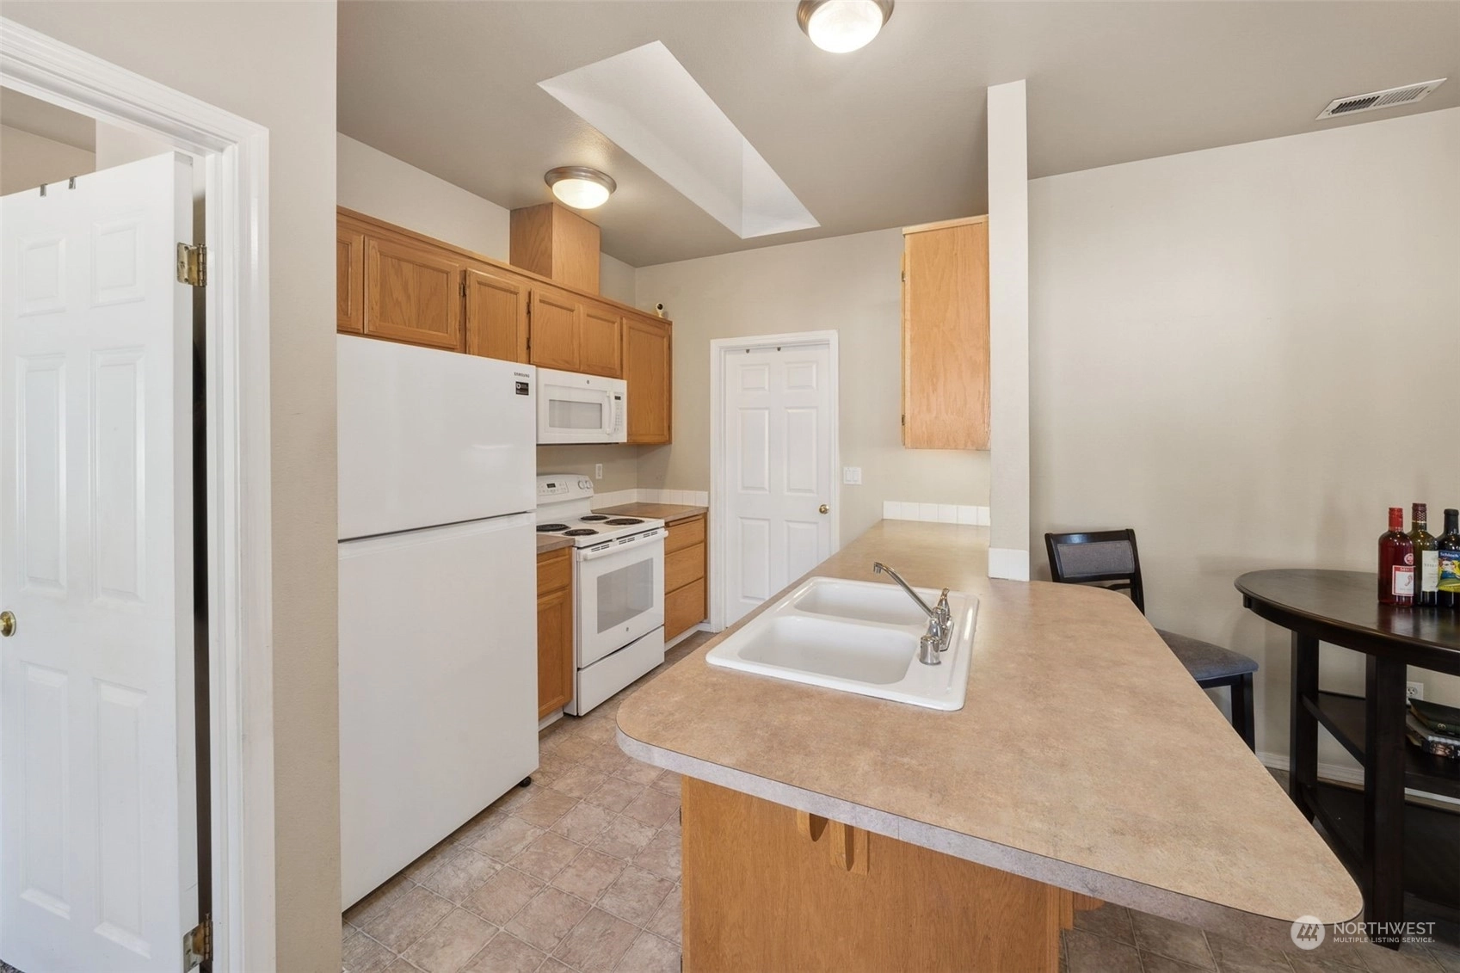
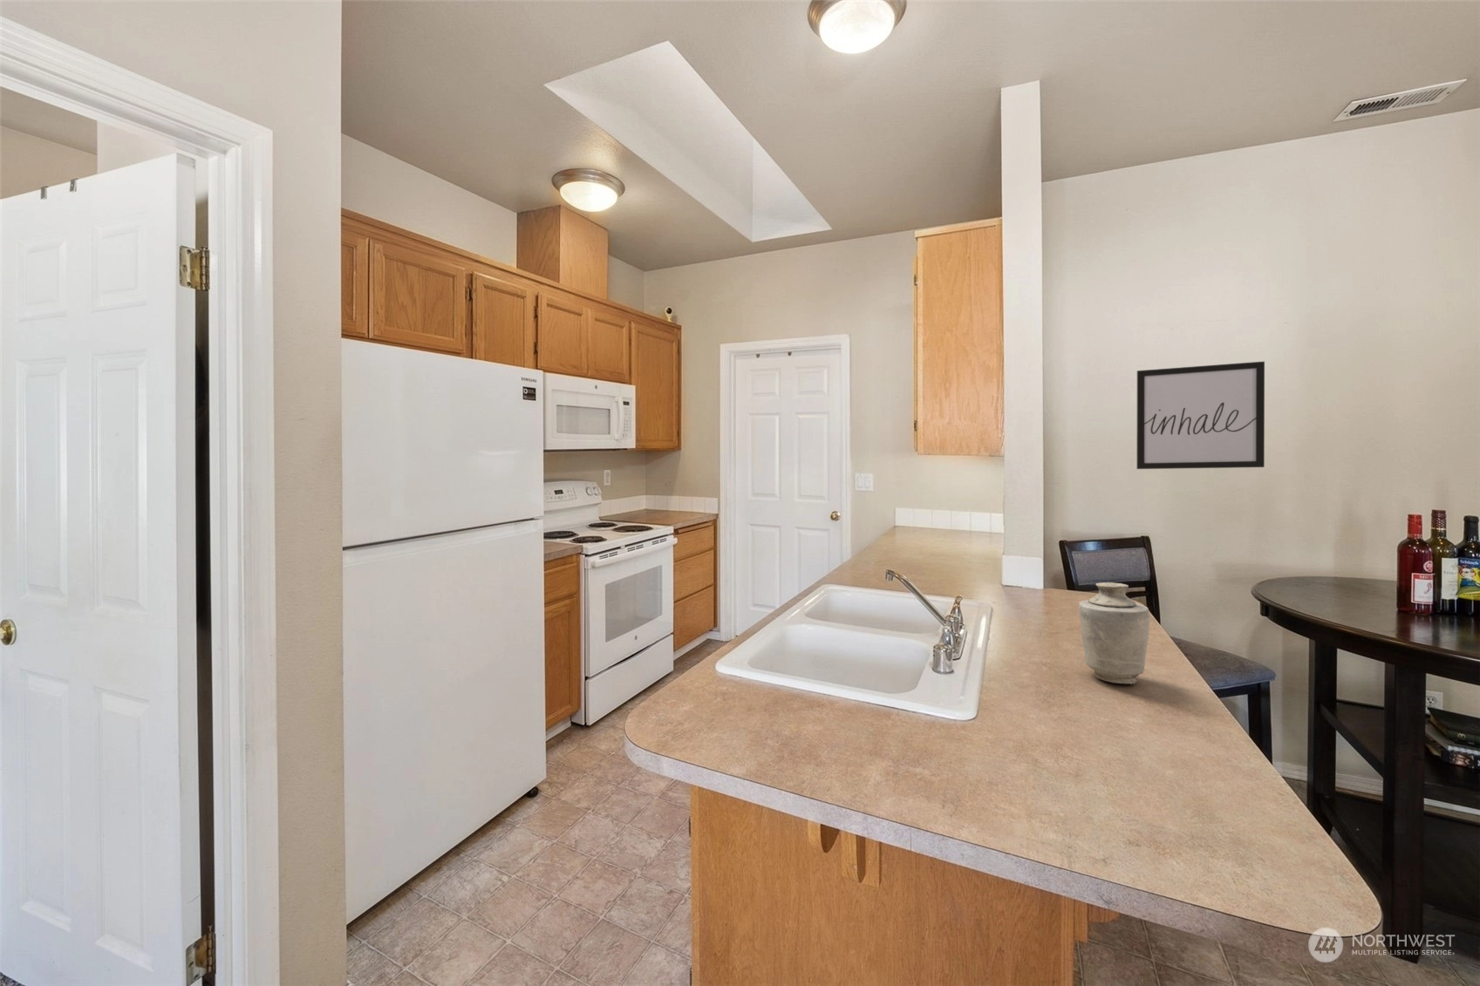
+ wall art (1197, 417)
+ vase (1112, 632)
